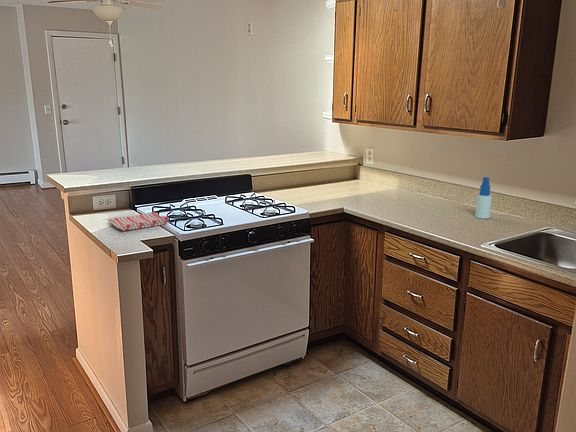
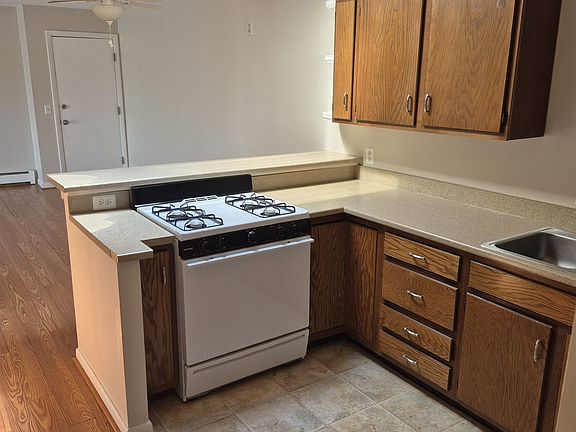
- dish towel (138, 220)
- spray bottle (484, 197)
